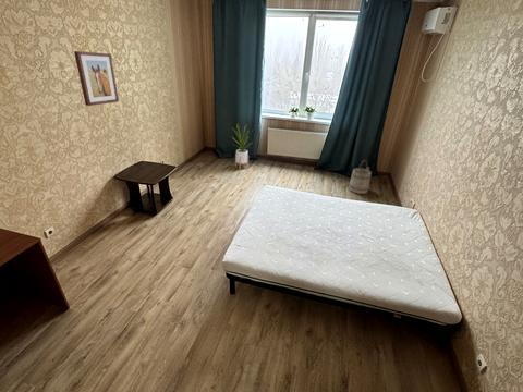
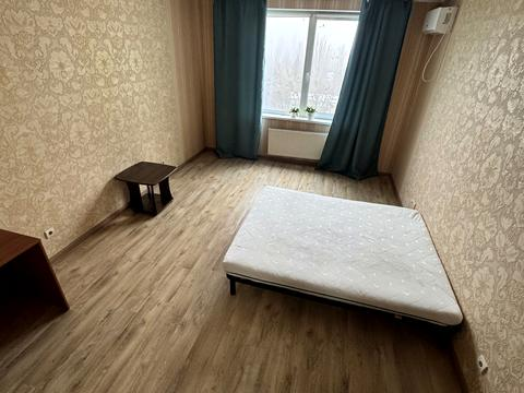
- bucket (361, 174)
- wall art (98, 78)
- house plant (242, 145)
